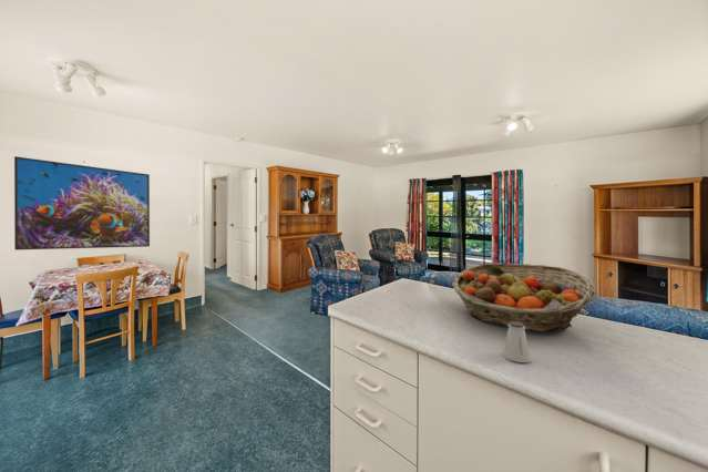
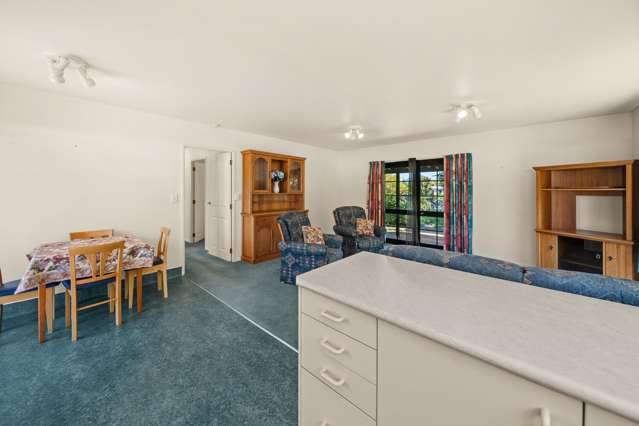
- fruit basket (515, 293)
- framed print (90, 207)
- saltshaker (516, 340)
